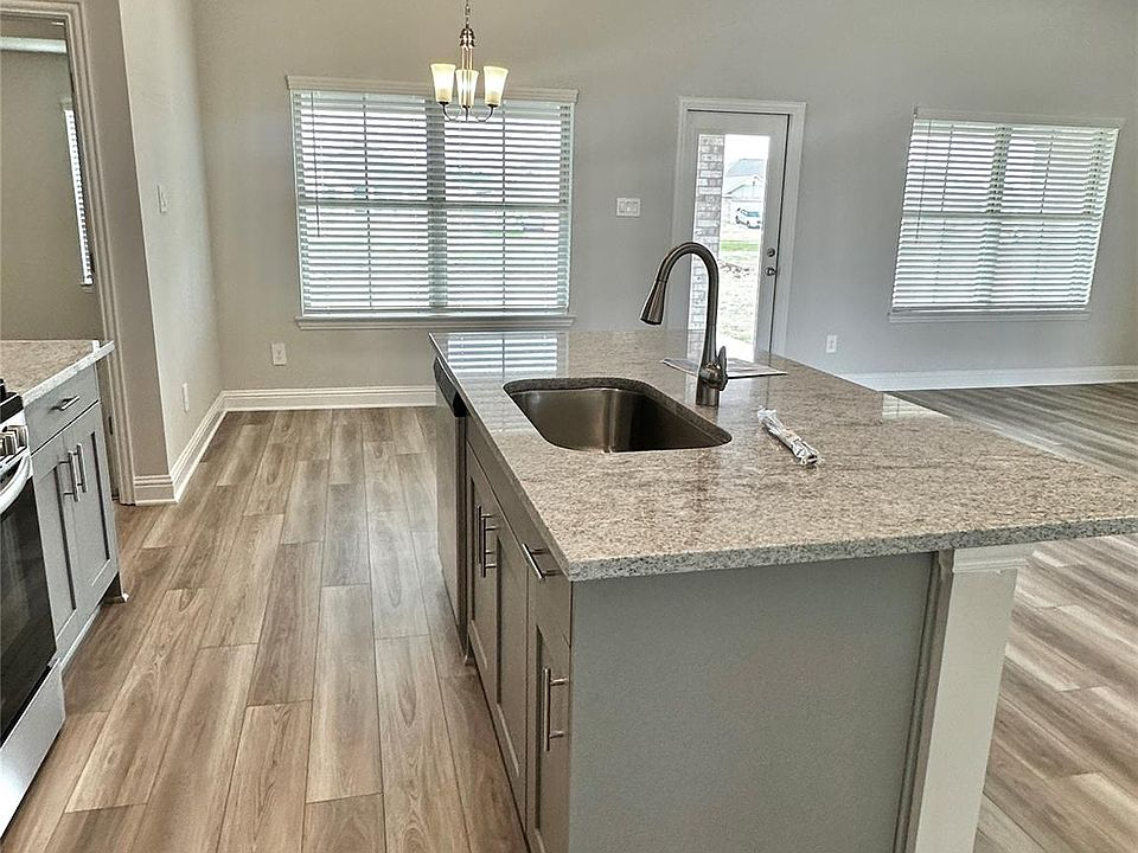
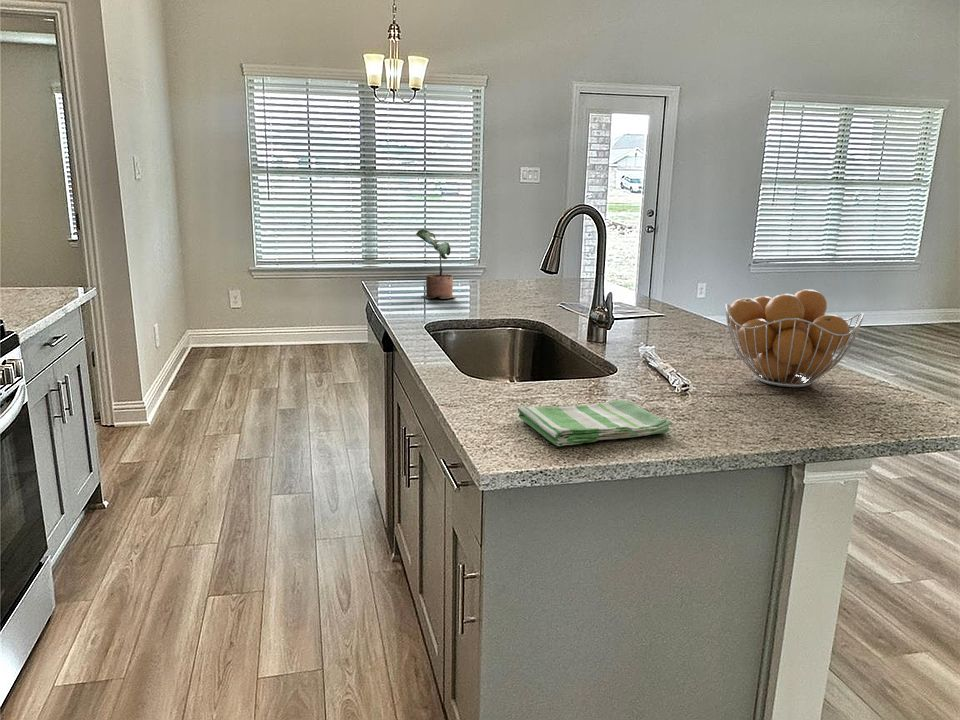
+ dish towel (592, 418)
+ potted plant (440, 264)
+ fruit basket (788, 336)
